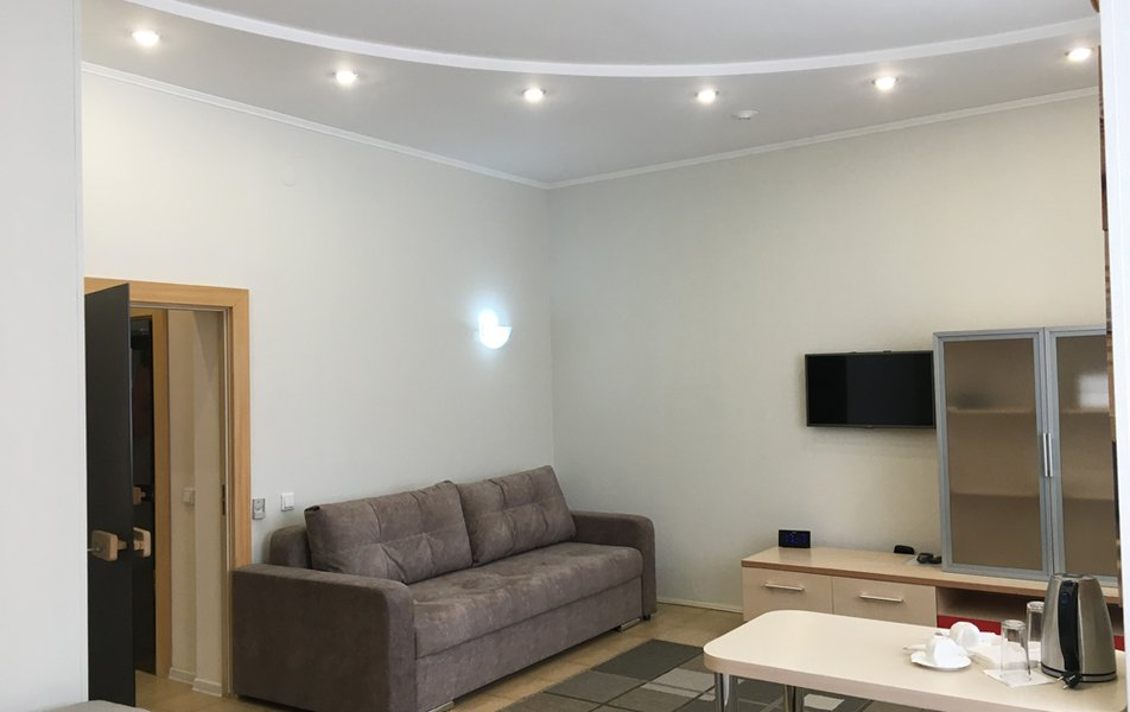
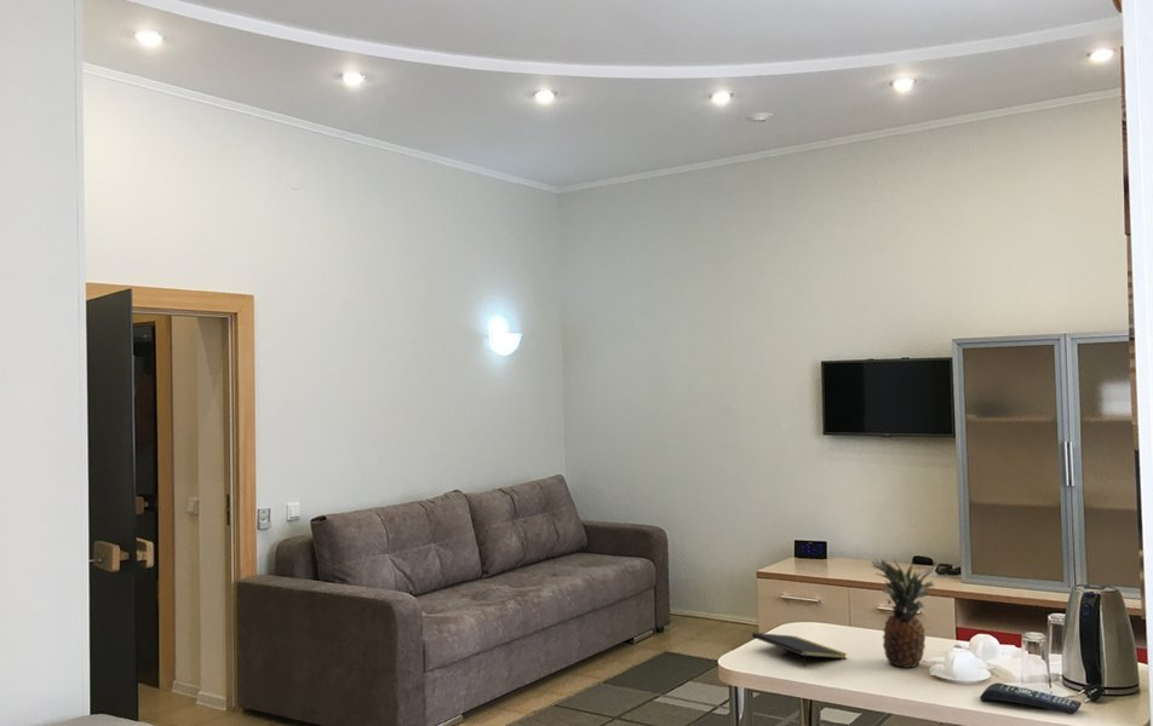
+ remote control (1029, 698)
+ fruit (902, 610)
+ notepad (798, 645)
